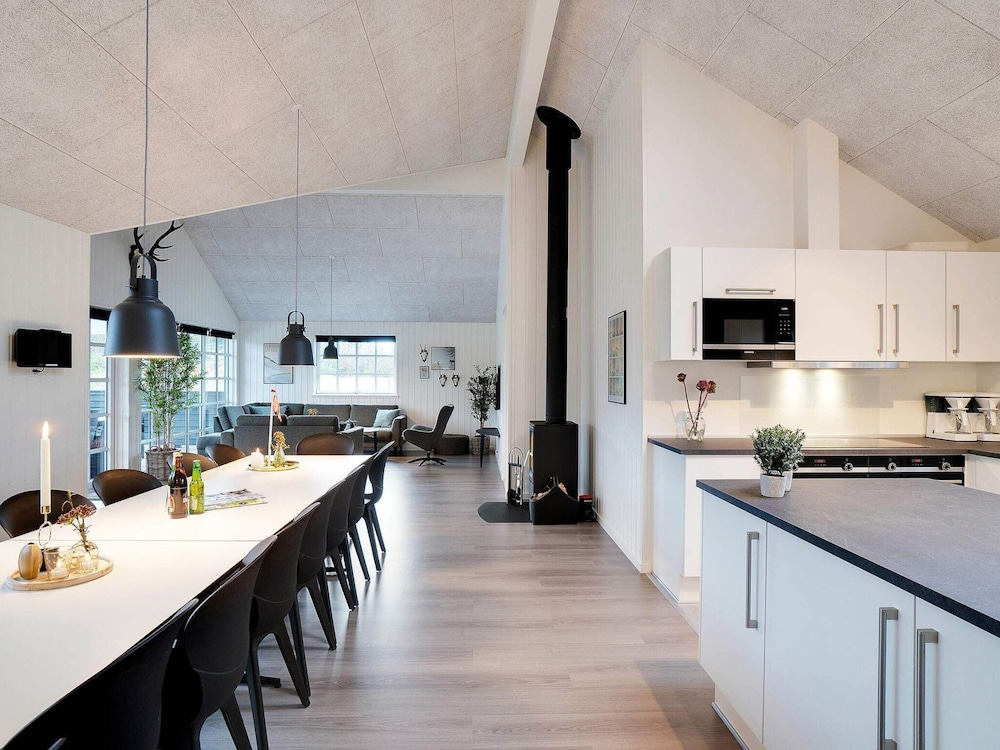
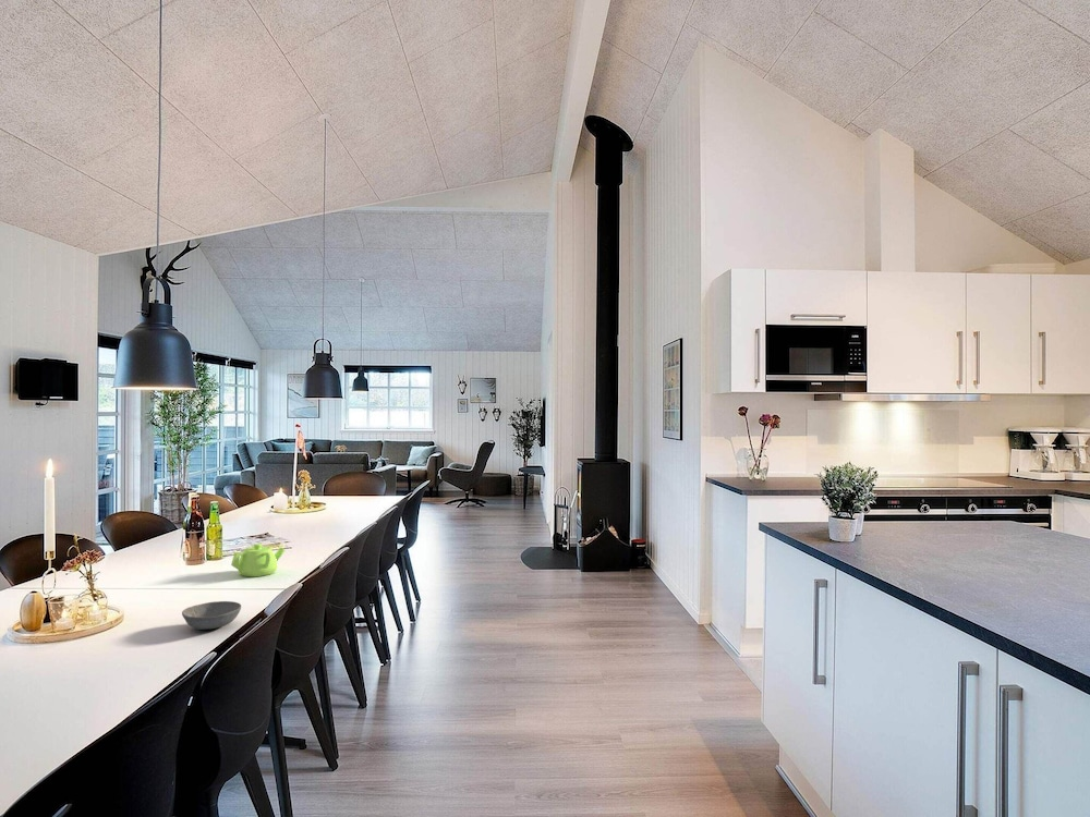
+ teapot (259, 558)
+ bowl (211, 617)
